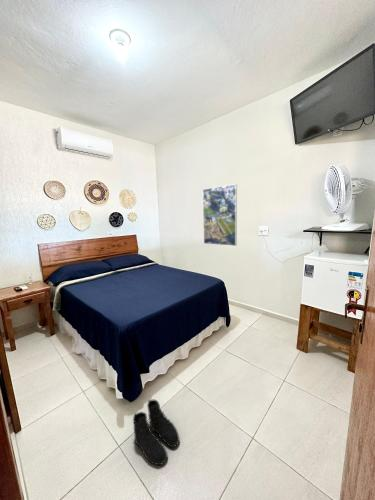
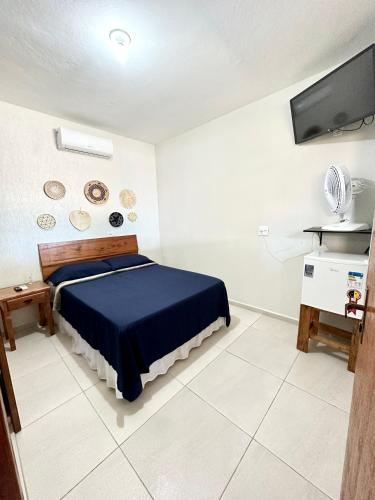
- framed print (219, 216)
- boots (155, 426)
